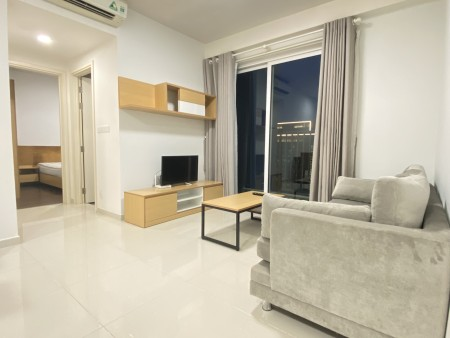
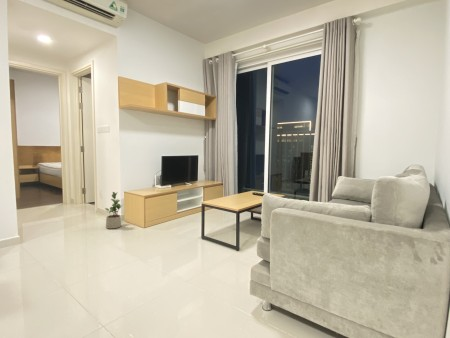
+ potted plant (113, 208)
